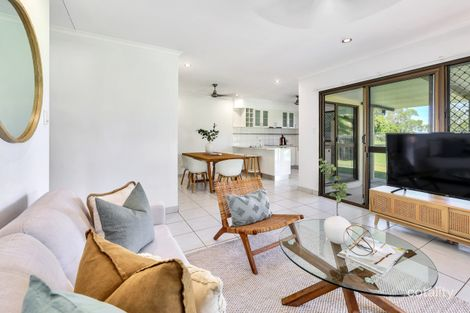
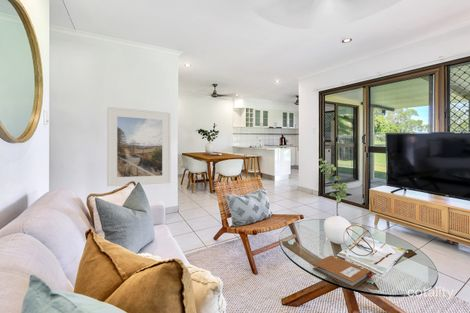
+ notebook (342, 270)
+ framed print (140, 147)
